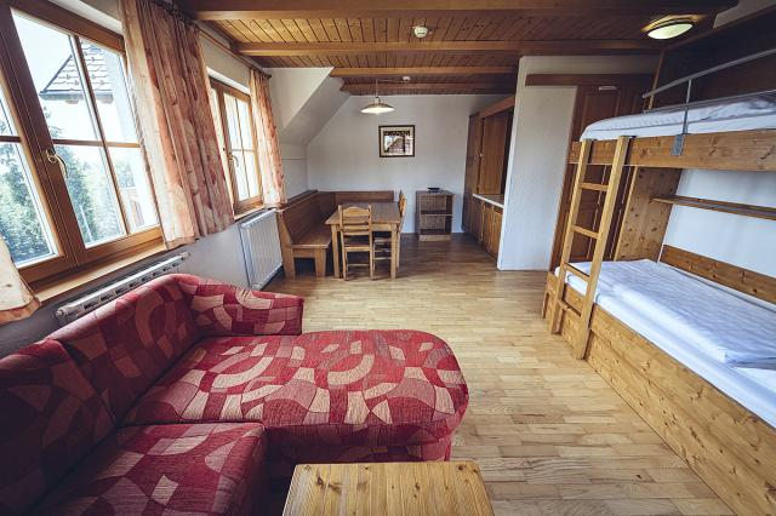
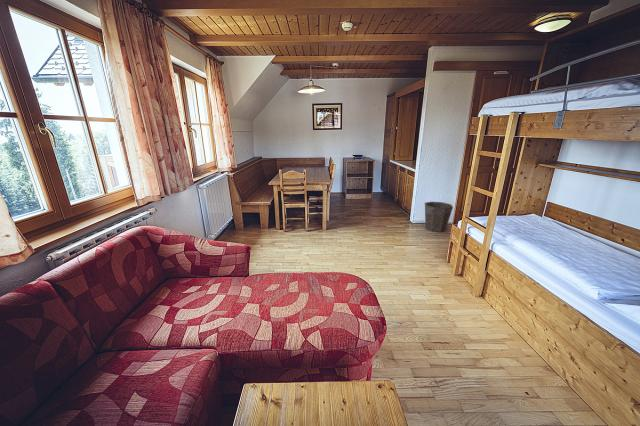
+ waste bin (436, 216)
